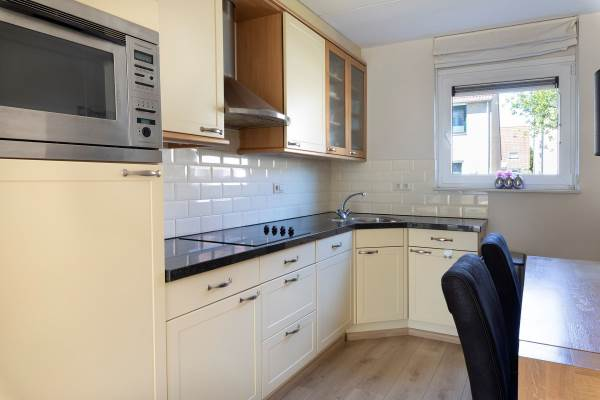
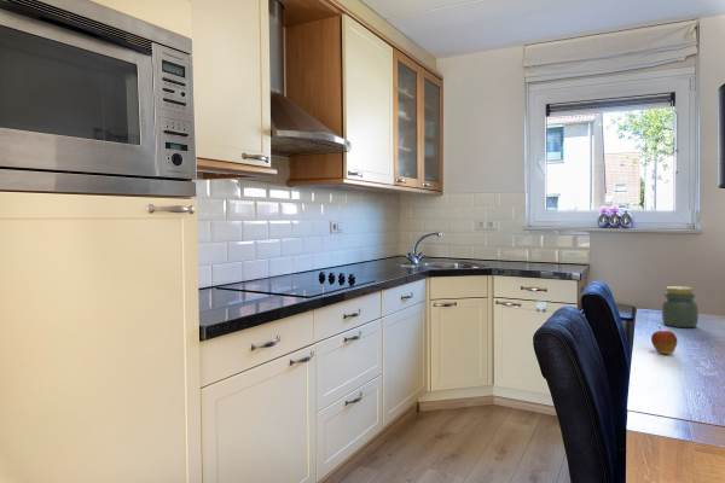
+ fruit (663, 339)
+ jar (679, 305)
